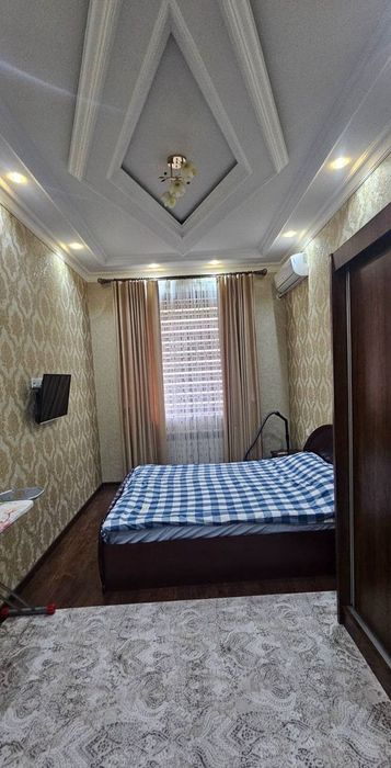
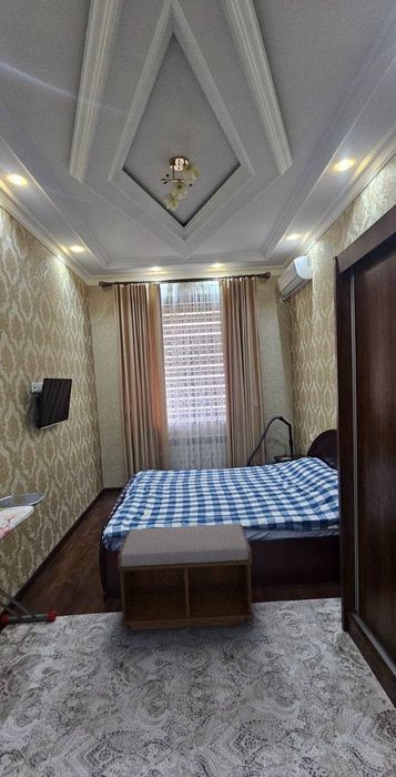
+ bench (186, 573)
